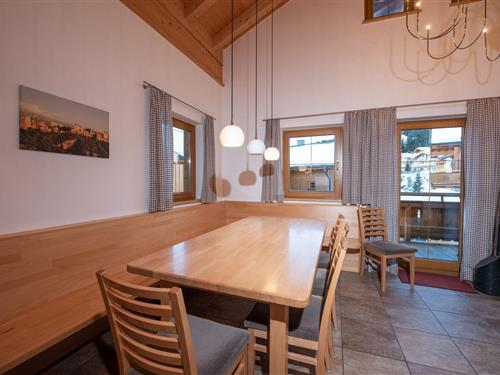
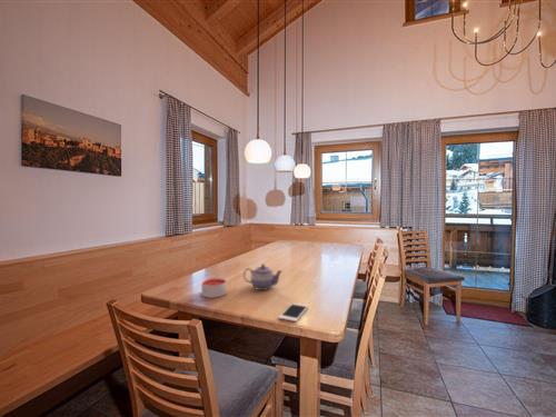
+ cell phone (294, 311)
+ candle (214, 287)
+ teapot (262, 276)
